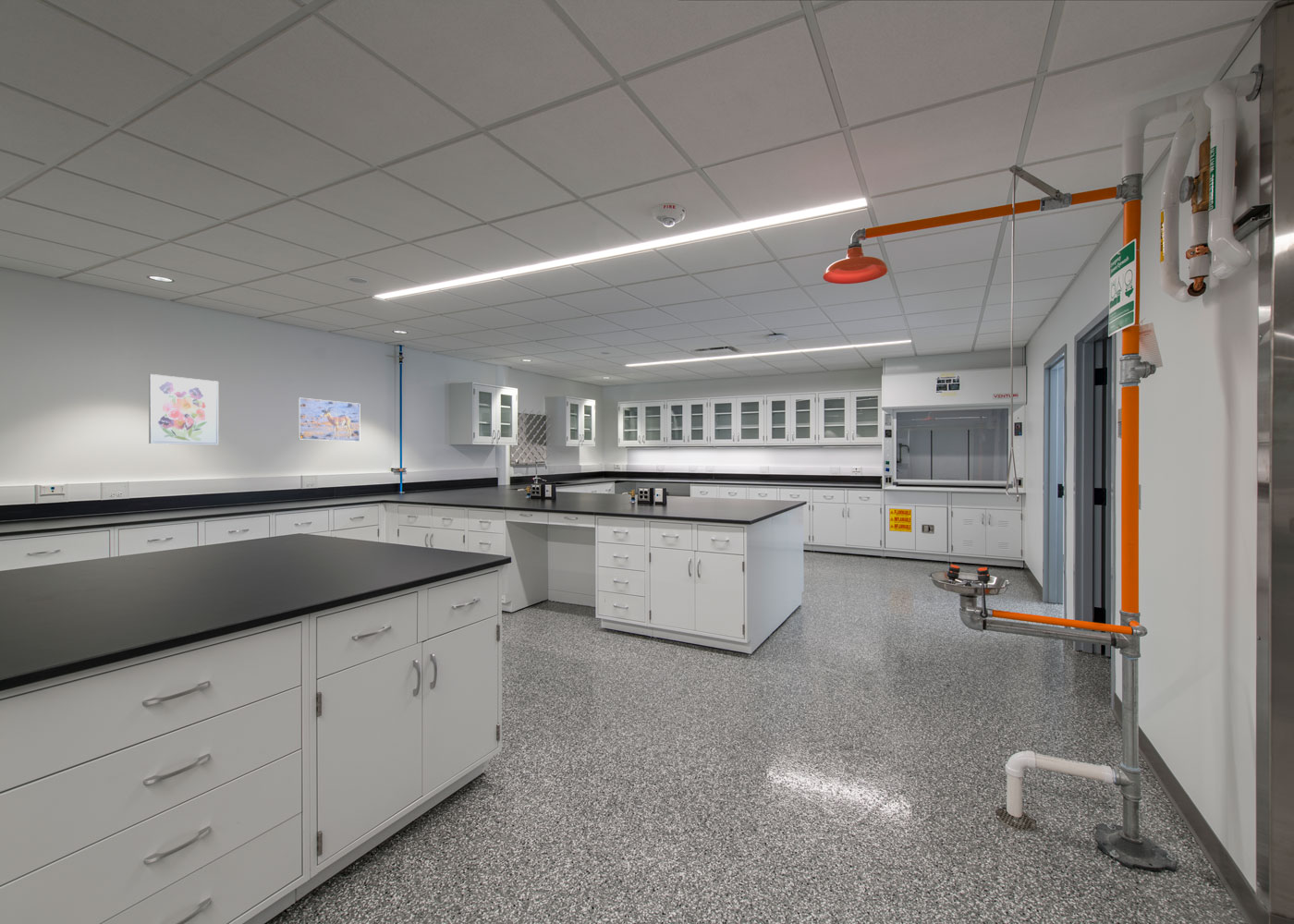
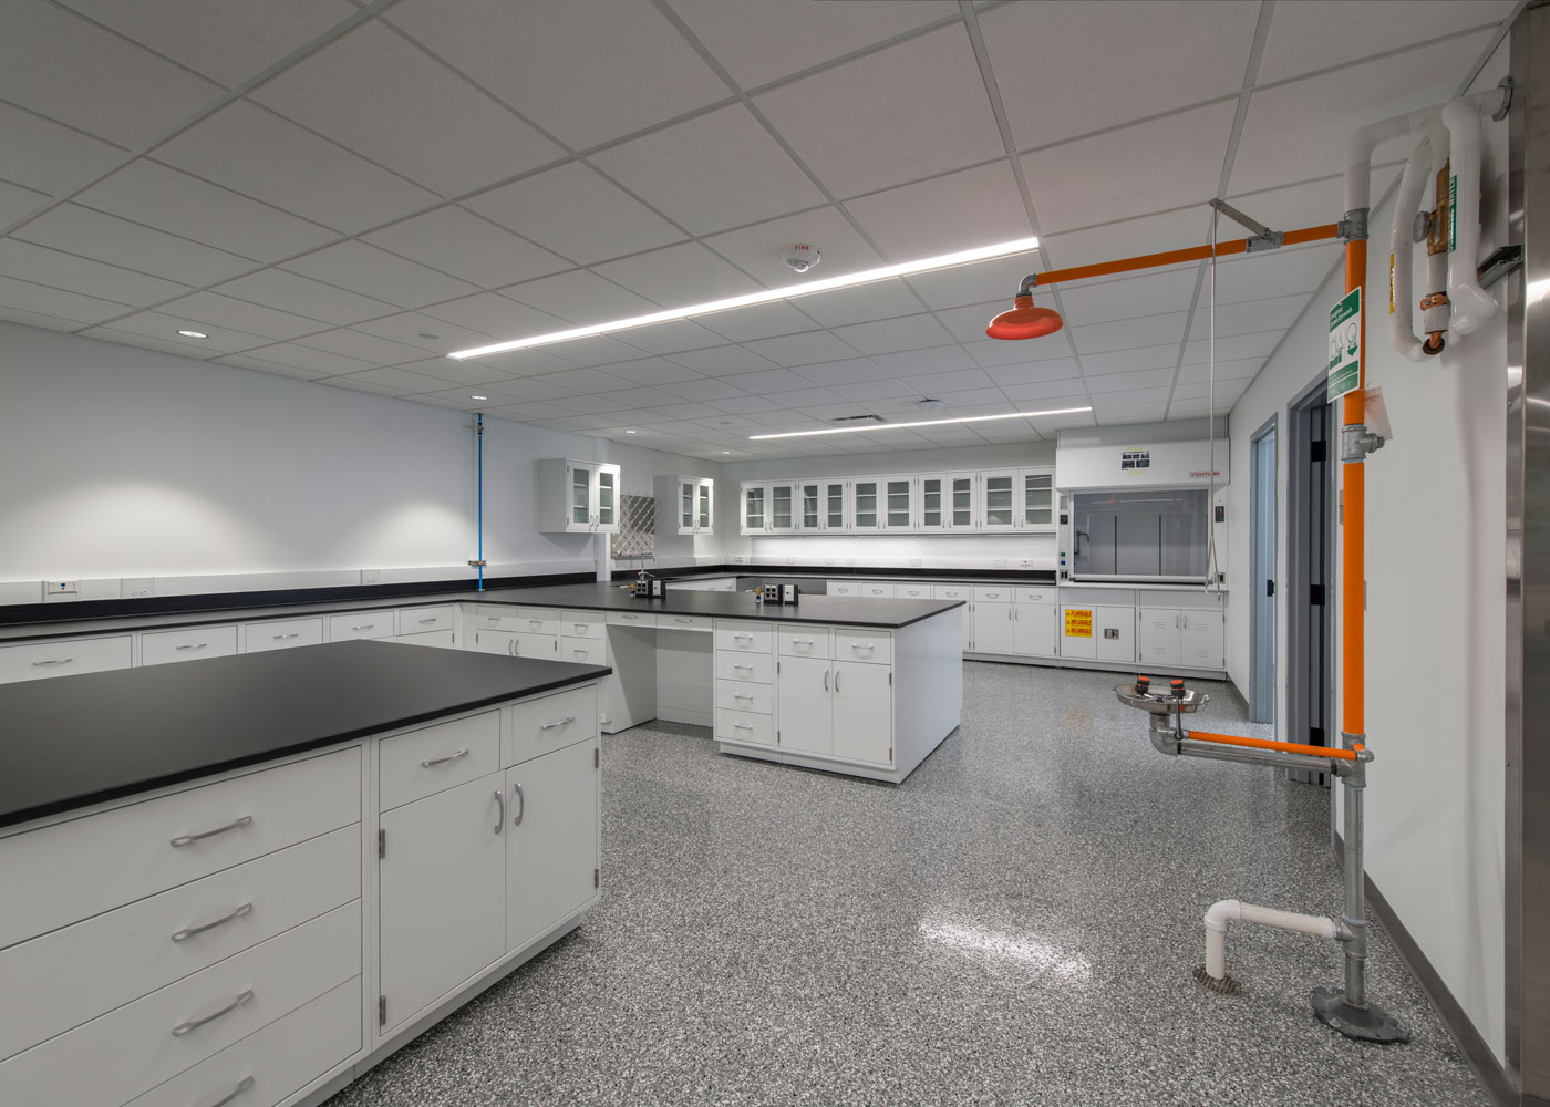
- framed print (330, 420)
- wall art (185, 411)
